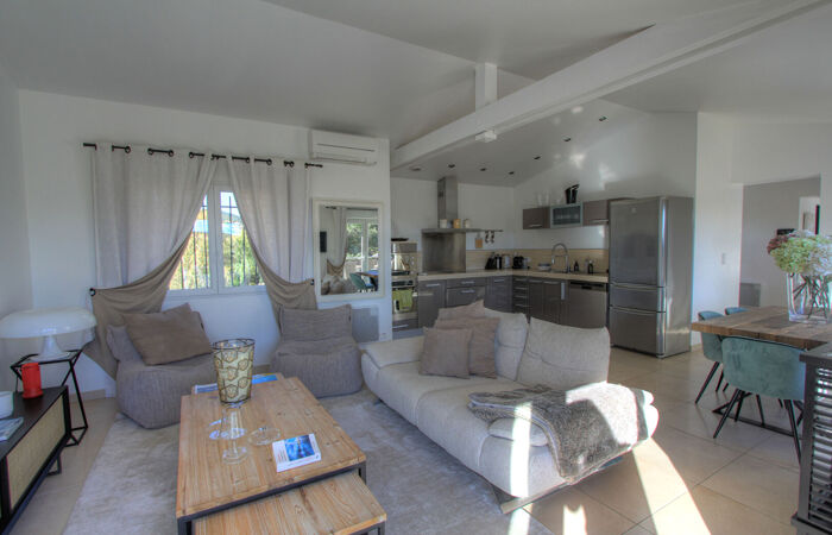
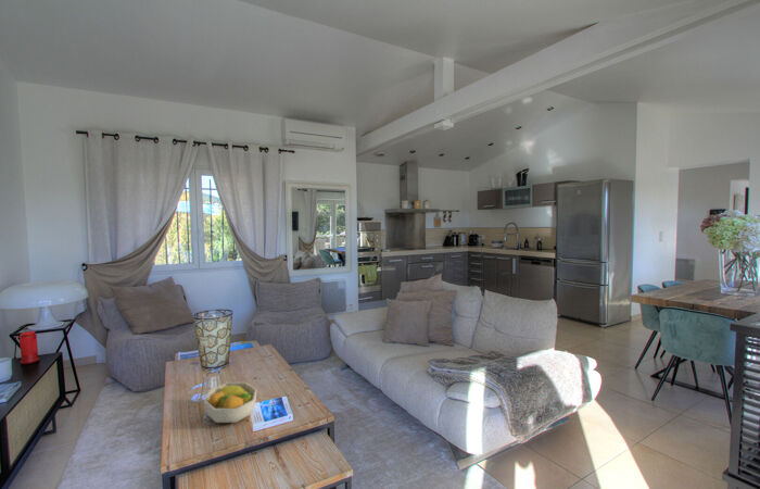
+ fruit bowl (231, 399)
